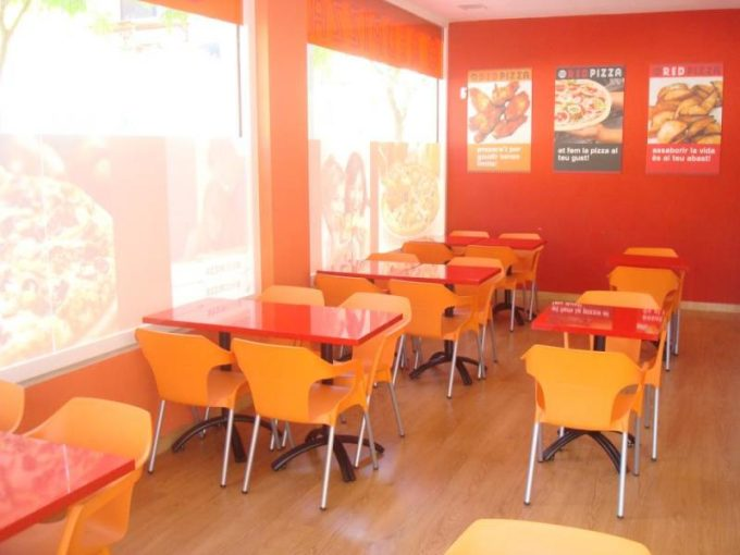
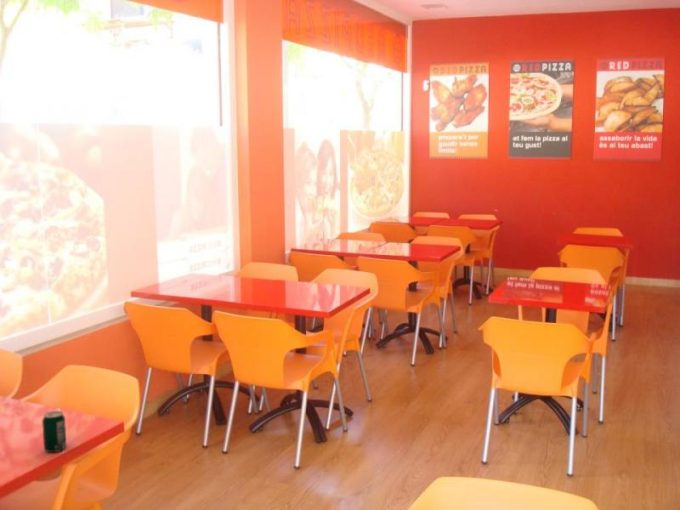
+ beverage can (54, 431)
